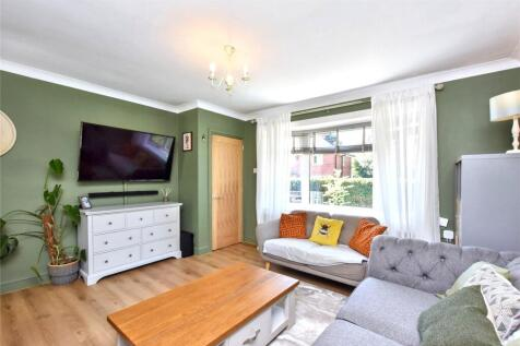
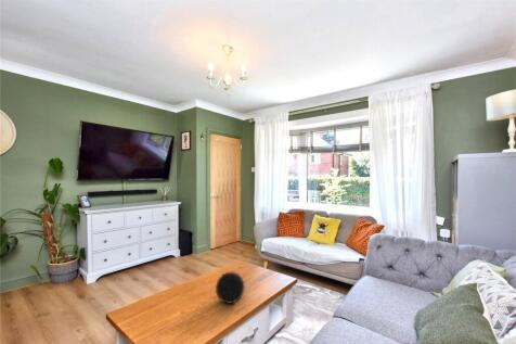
+ decorative orb (230, 286)
